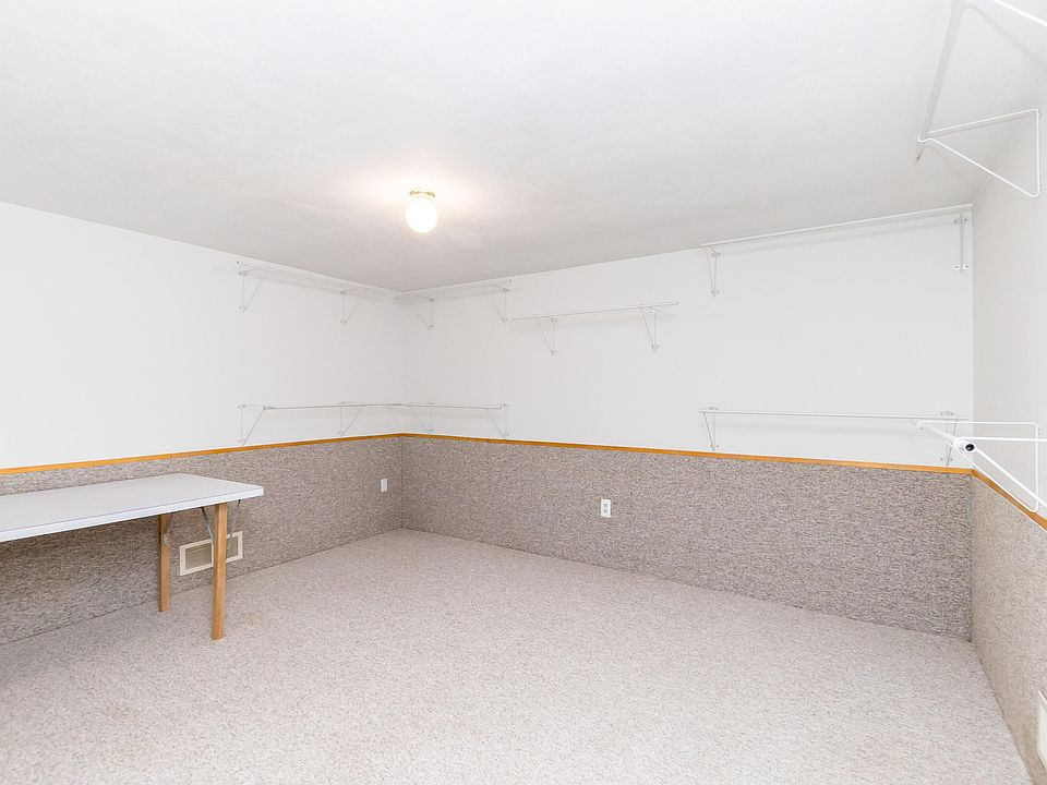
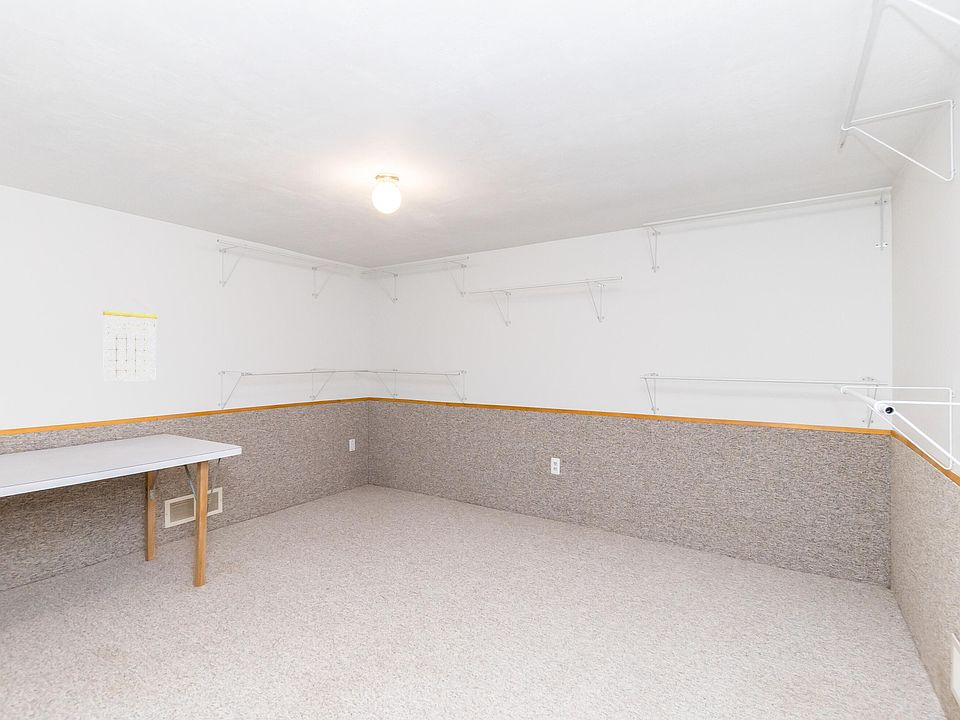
+ calendar (130, 338)
